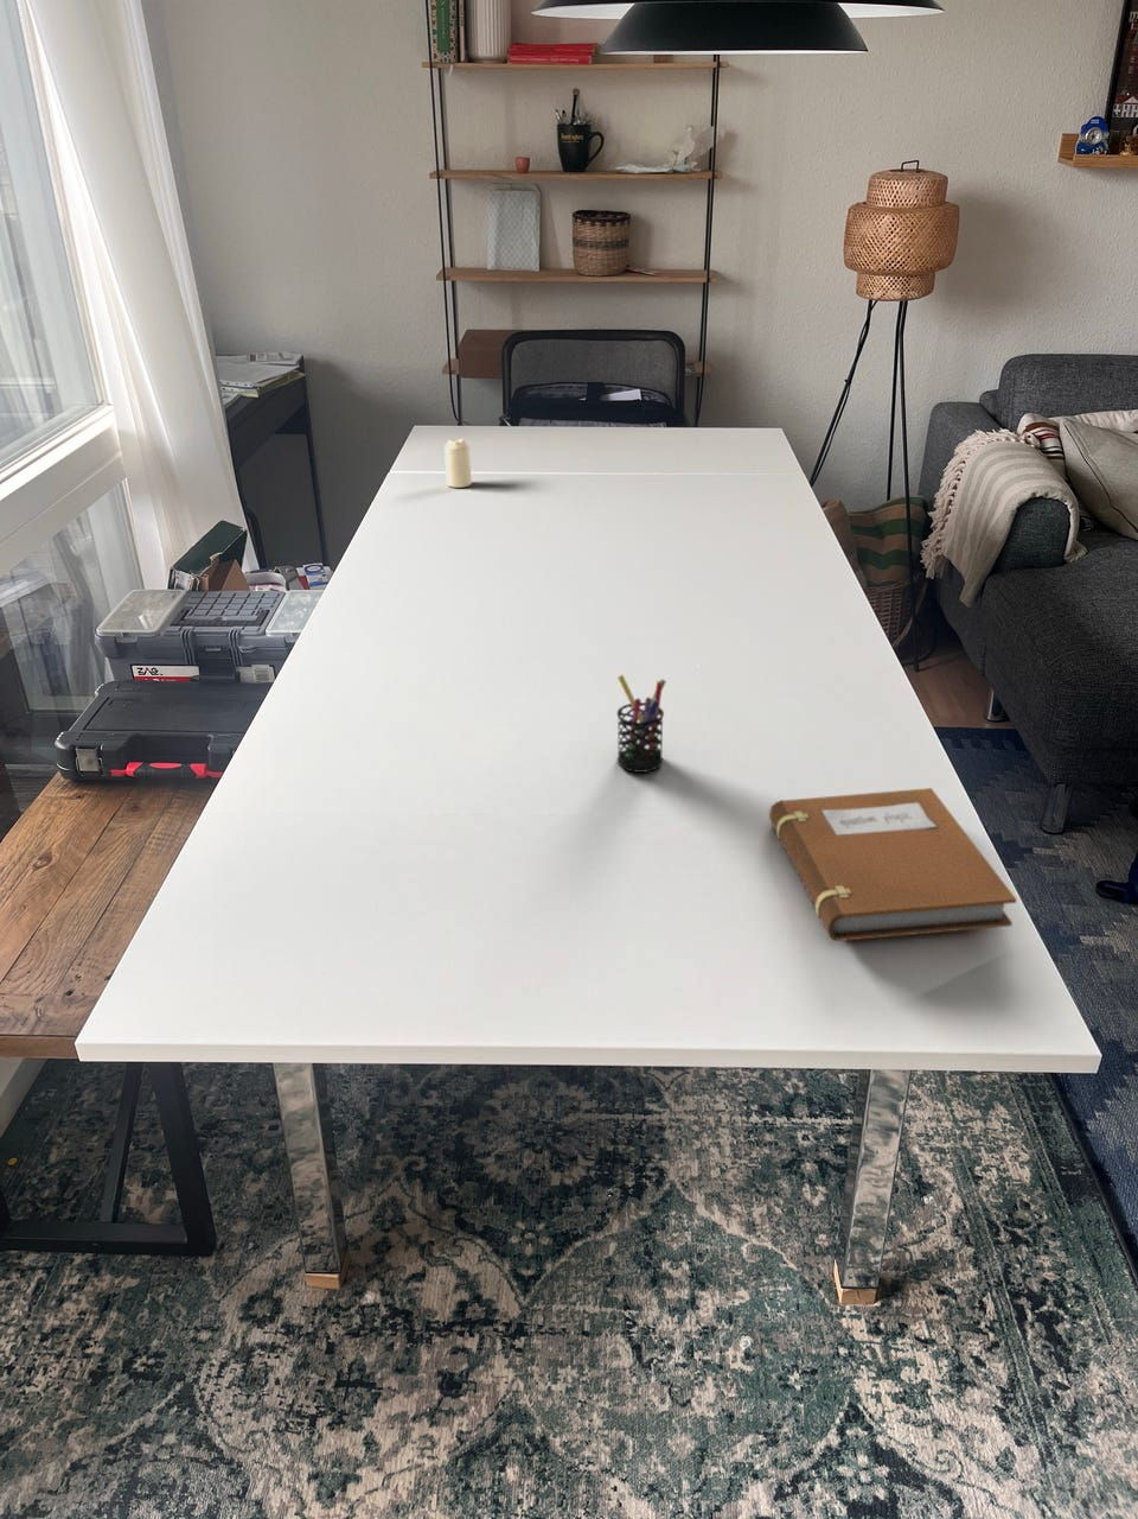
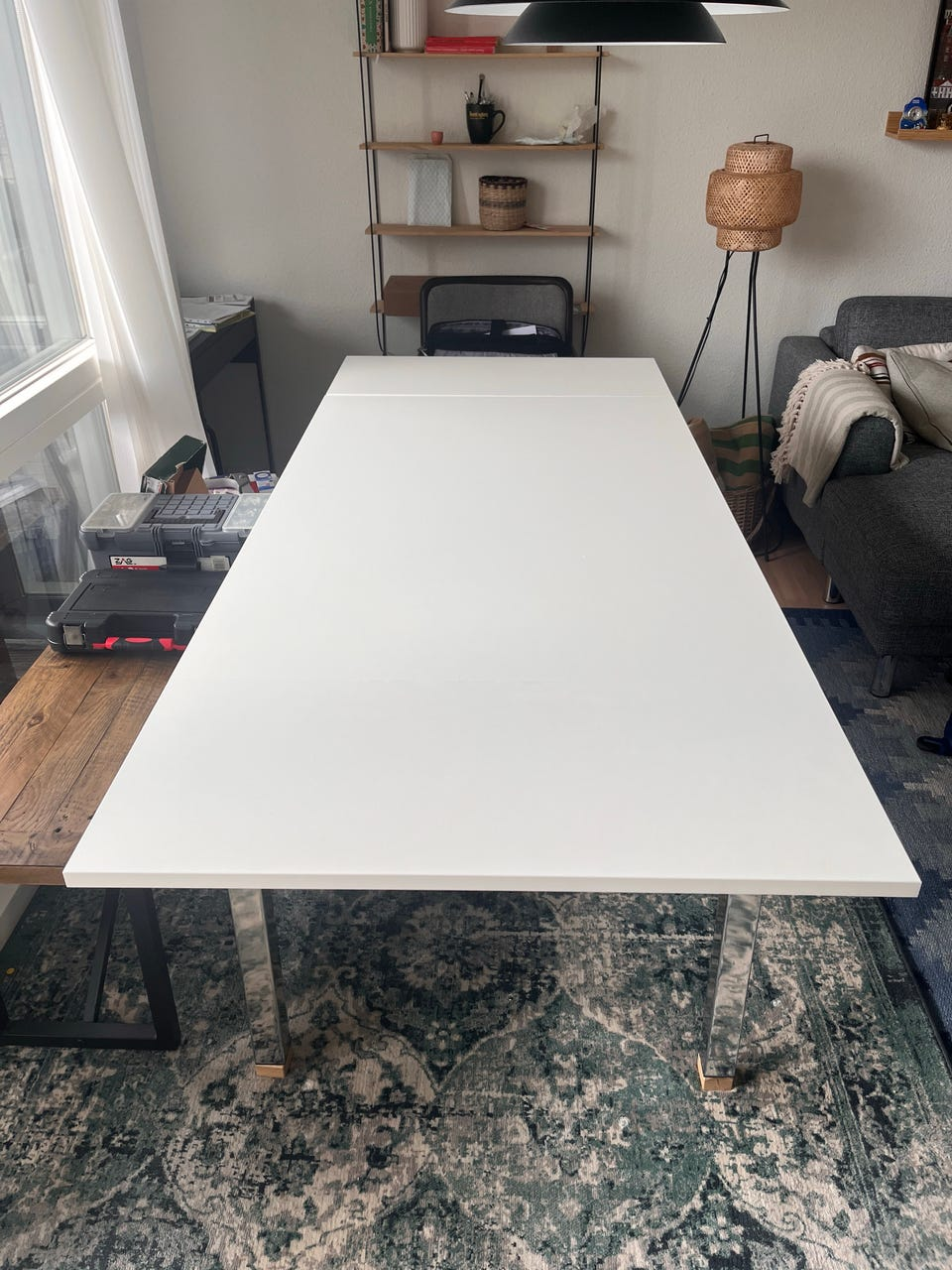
- pen holder (644, 718)
- candle (458, 462)
- notebook (881, 855)
